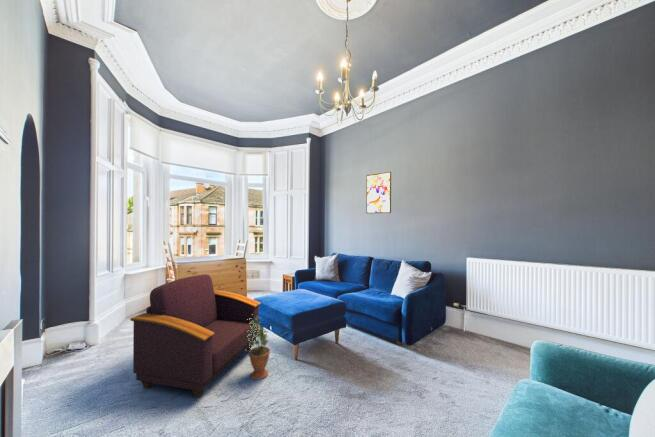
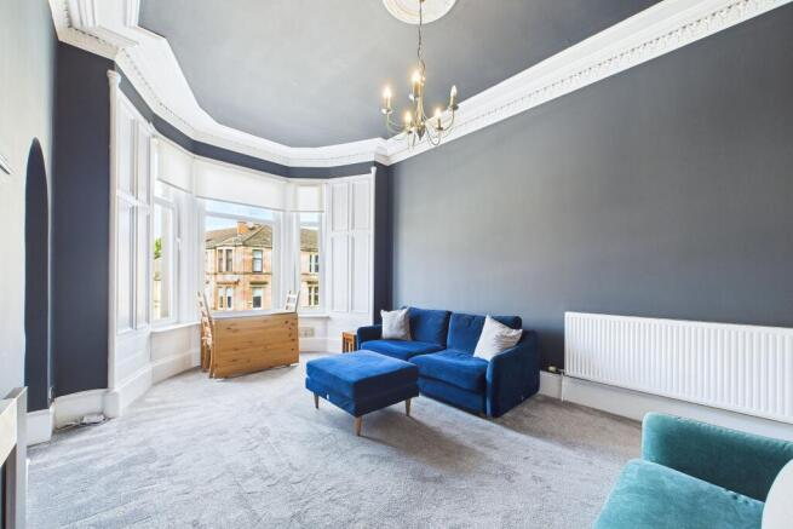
- potted plant (256, 345)
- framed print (378, 193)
- armchair (204, 322)
